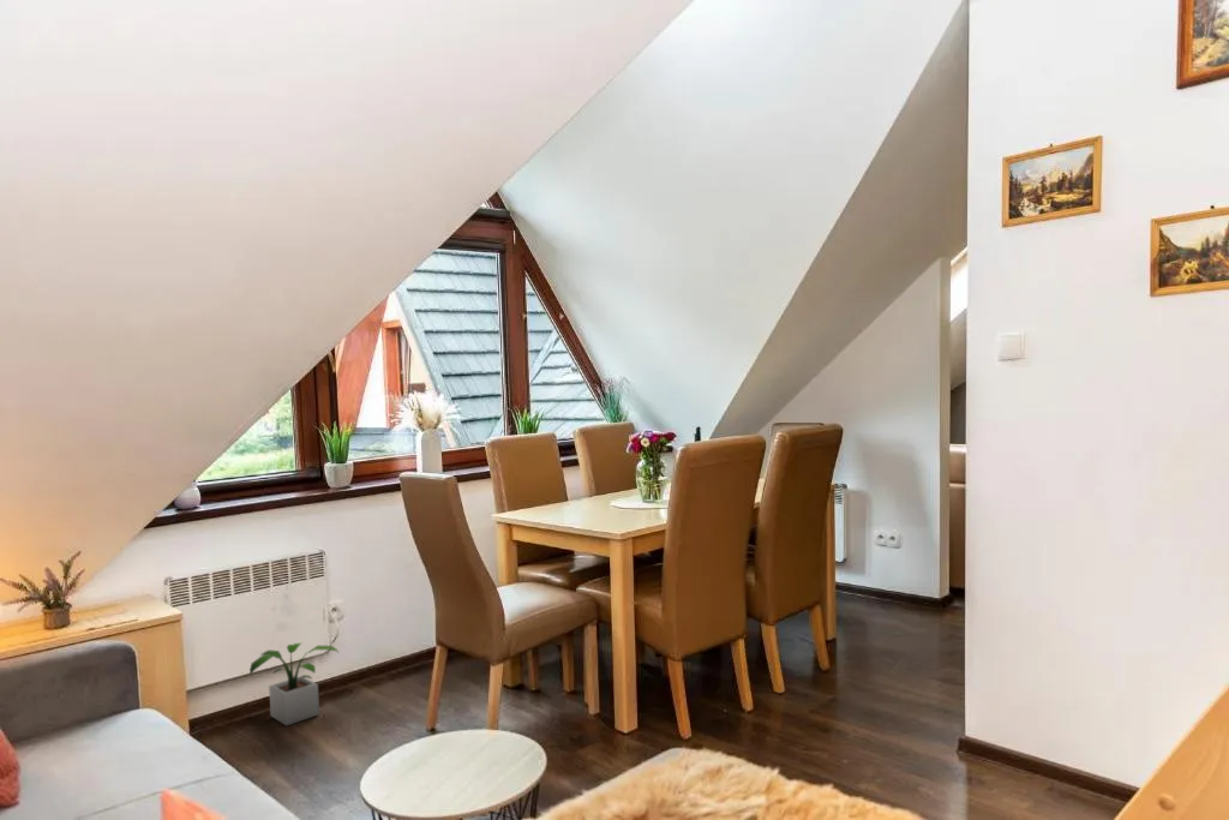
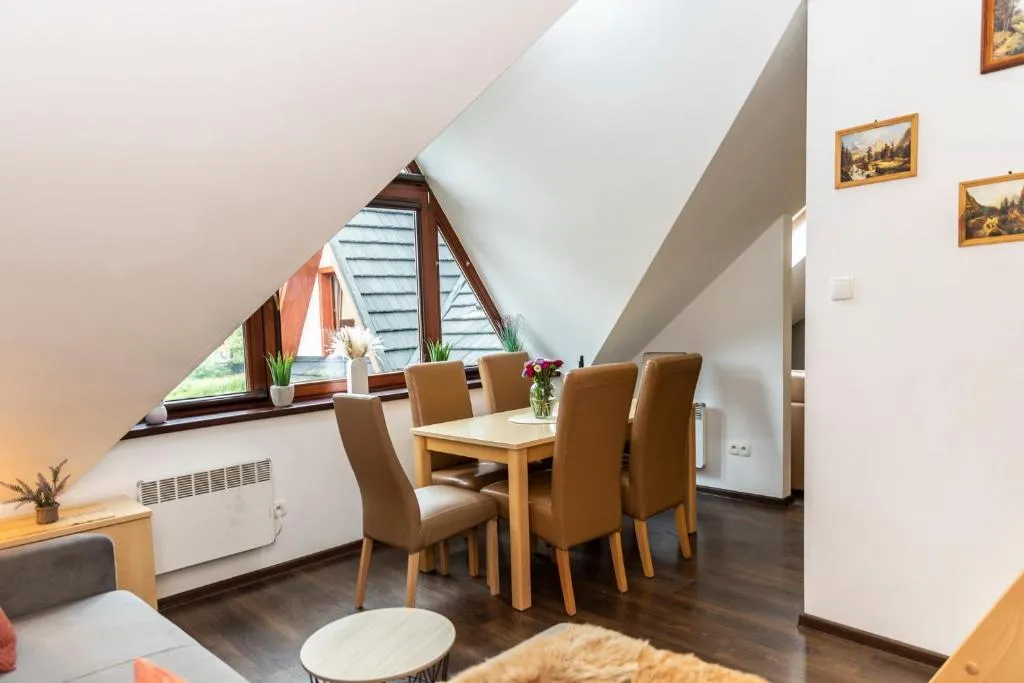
- potted plant (288, 681)
